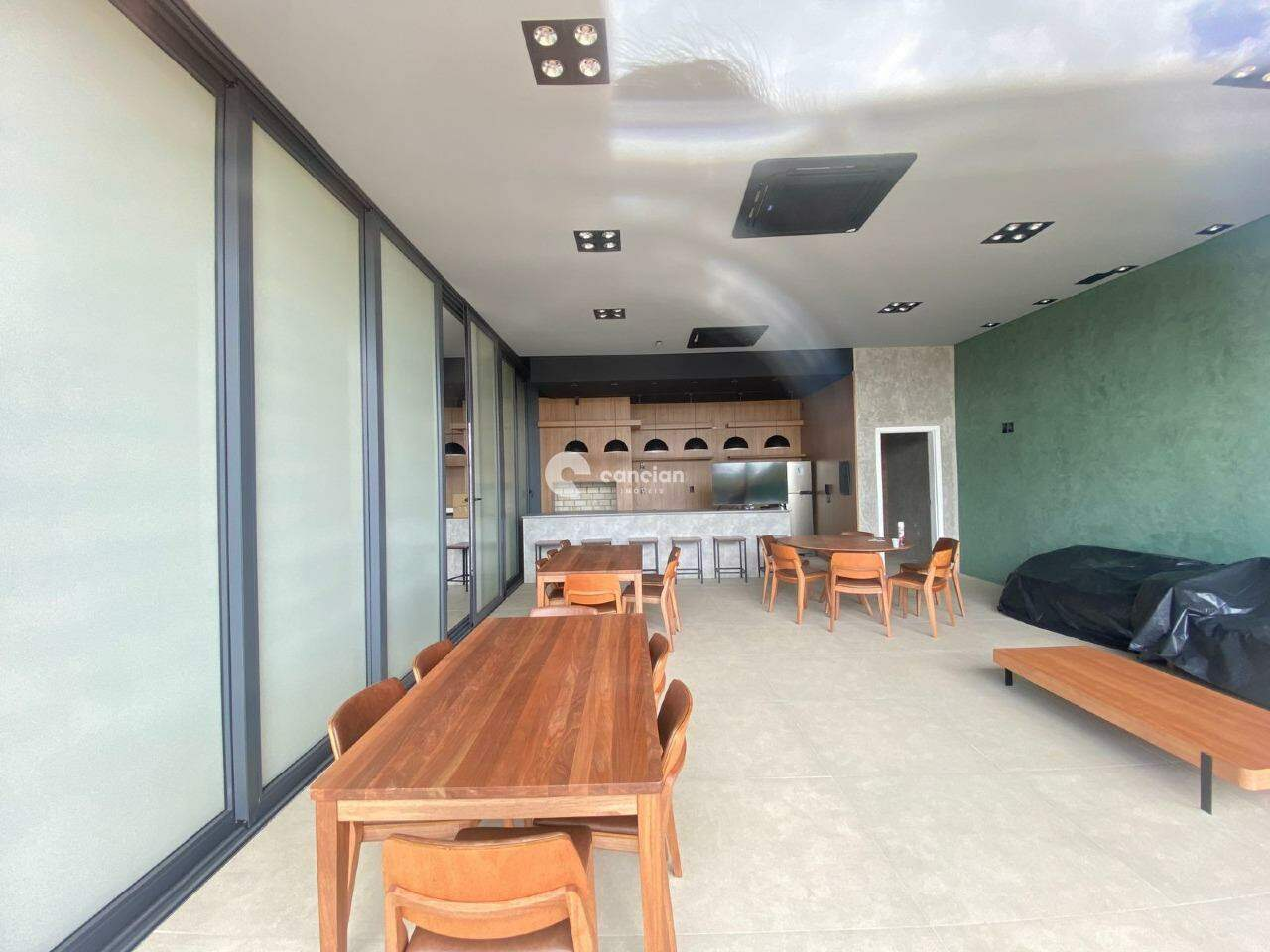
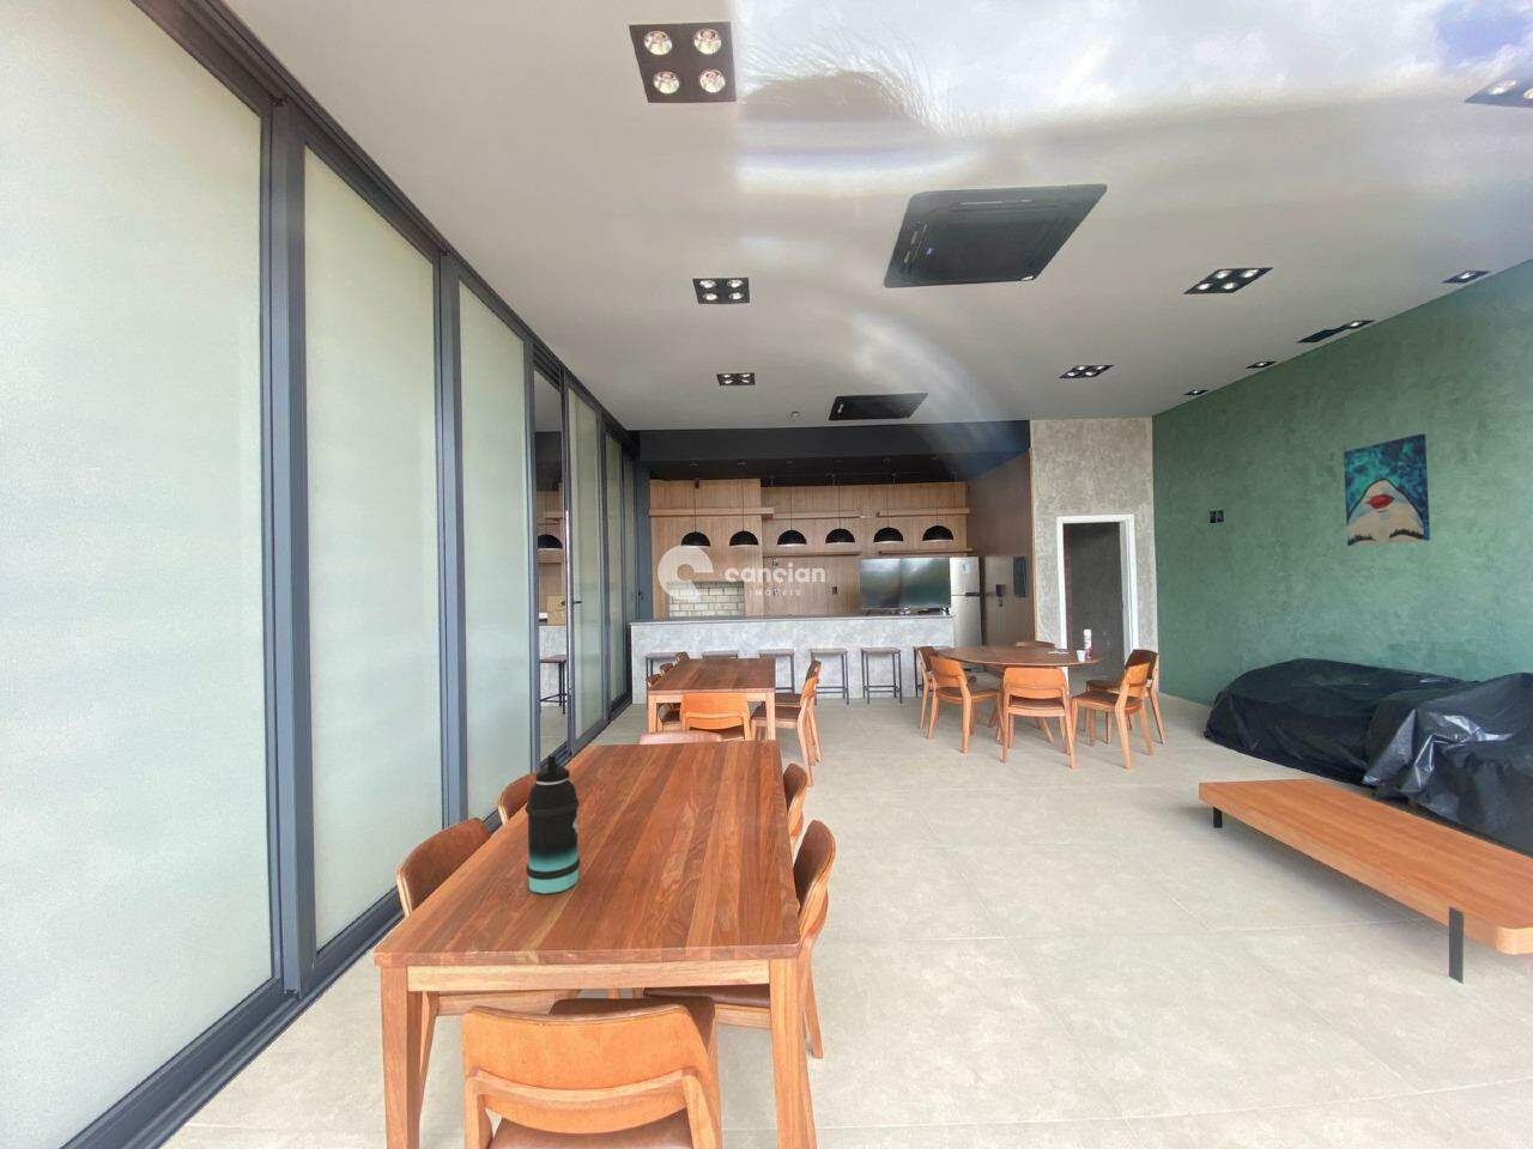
+ bottle (553, 813)
+ wall art (1383, 494)
